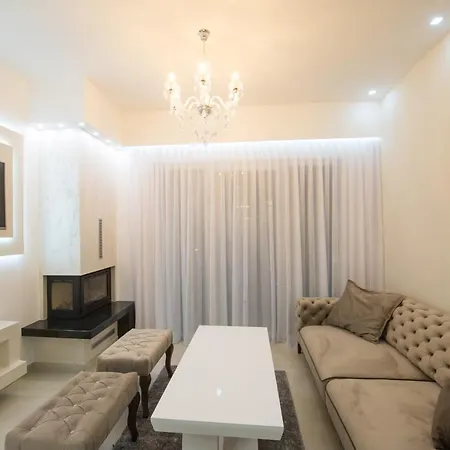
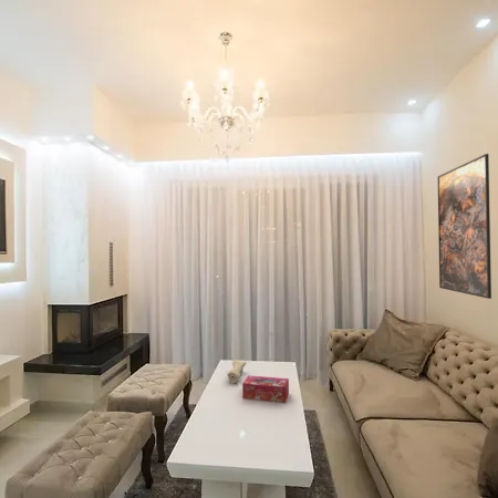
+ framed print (460, 229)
+ candle (236, 371)
+ tissue box (266, 387)
